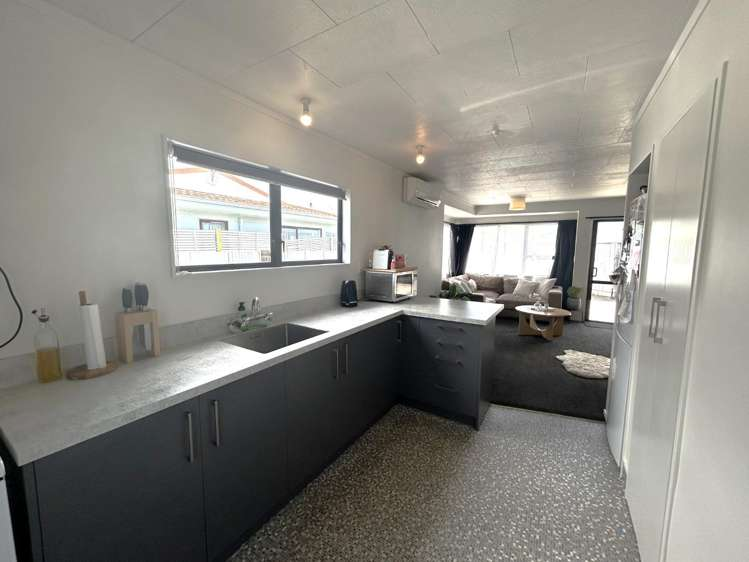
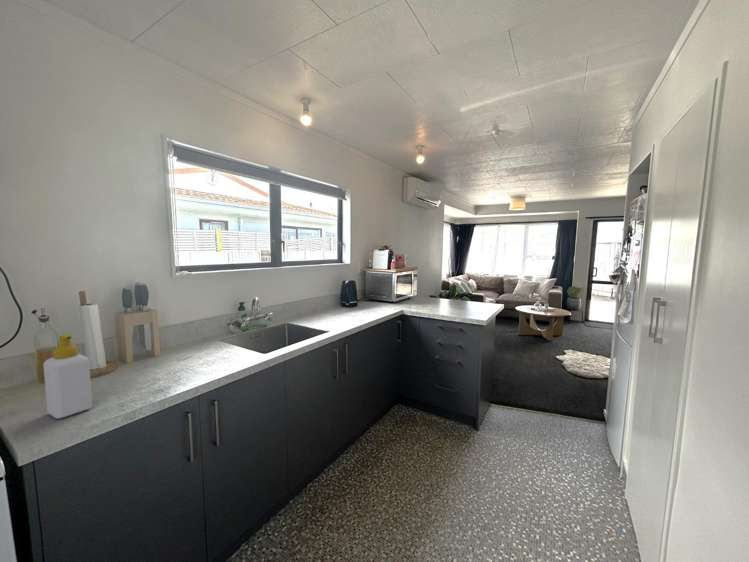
+ soap bottle (67, 373)
